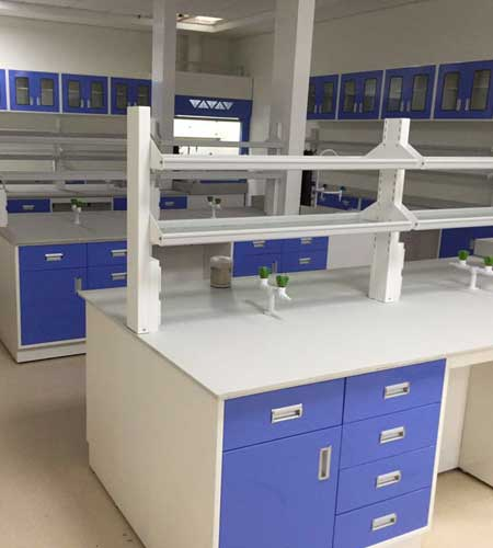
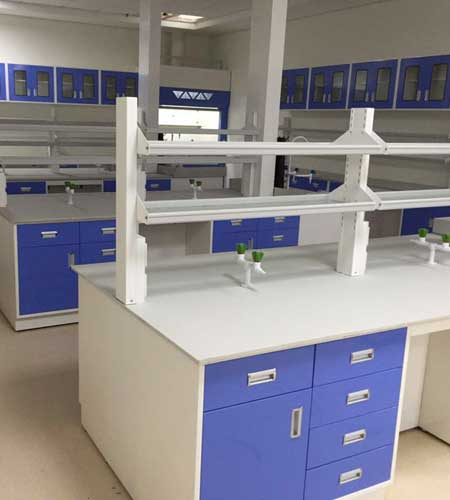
- jar (221, 271)
